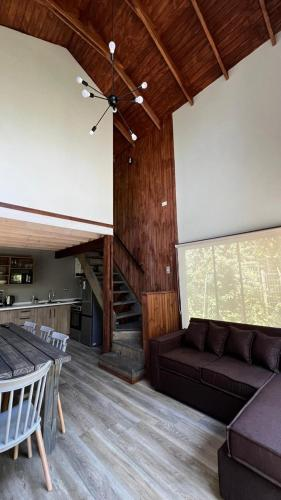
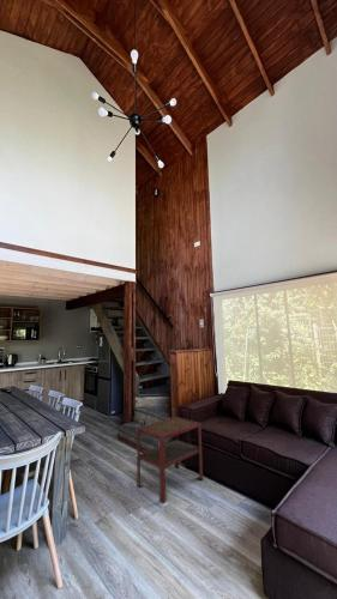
+ side table (169, 453)
